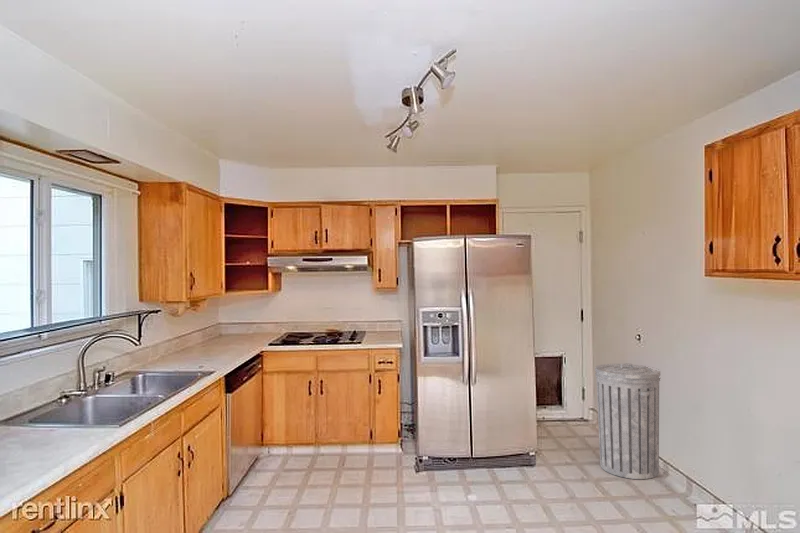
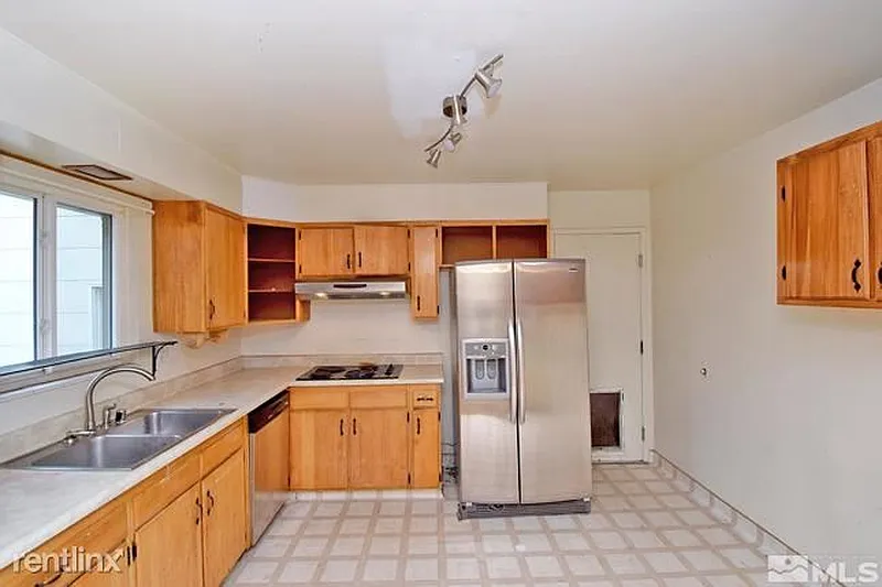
- trash can (627, 415)
